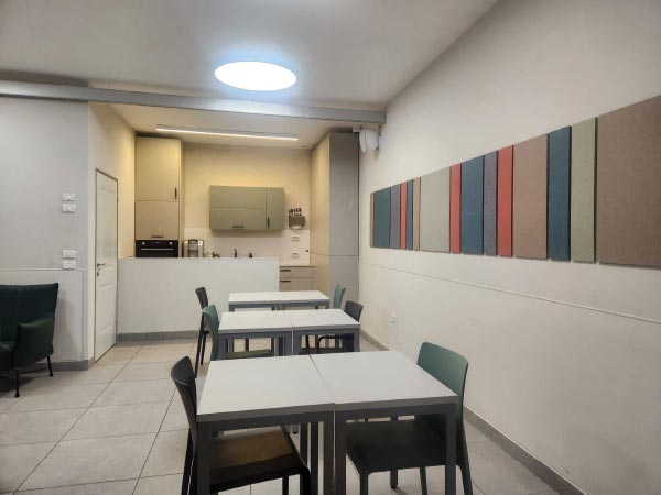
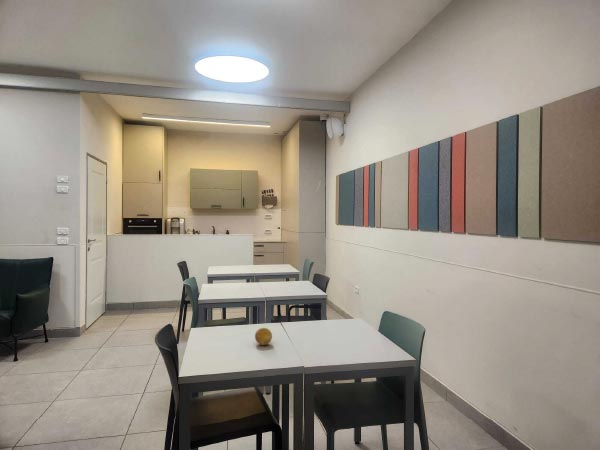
+ fruit (263, 336)
